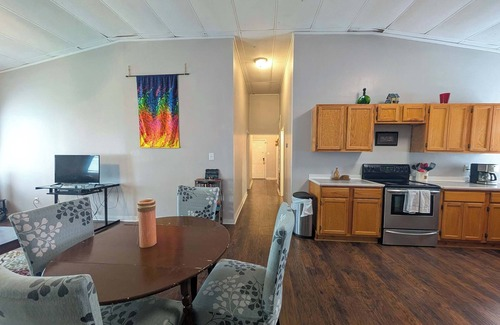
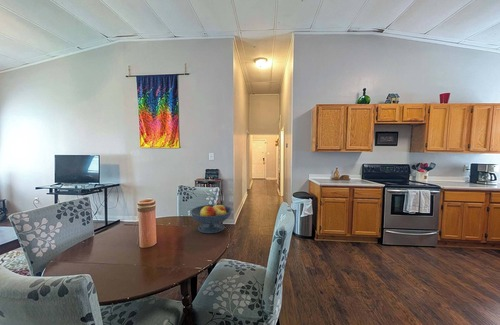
+ fruit bowl (211, 215)
